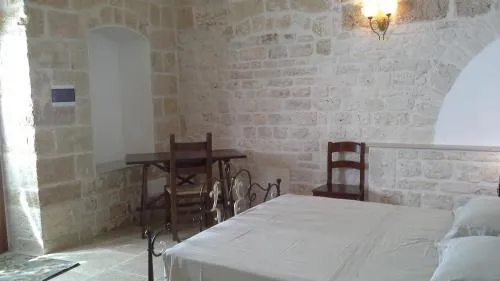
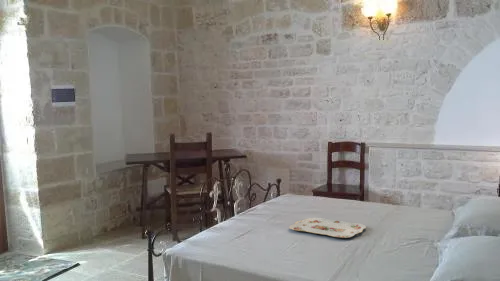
+ serving tray (327, 227)
